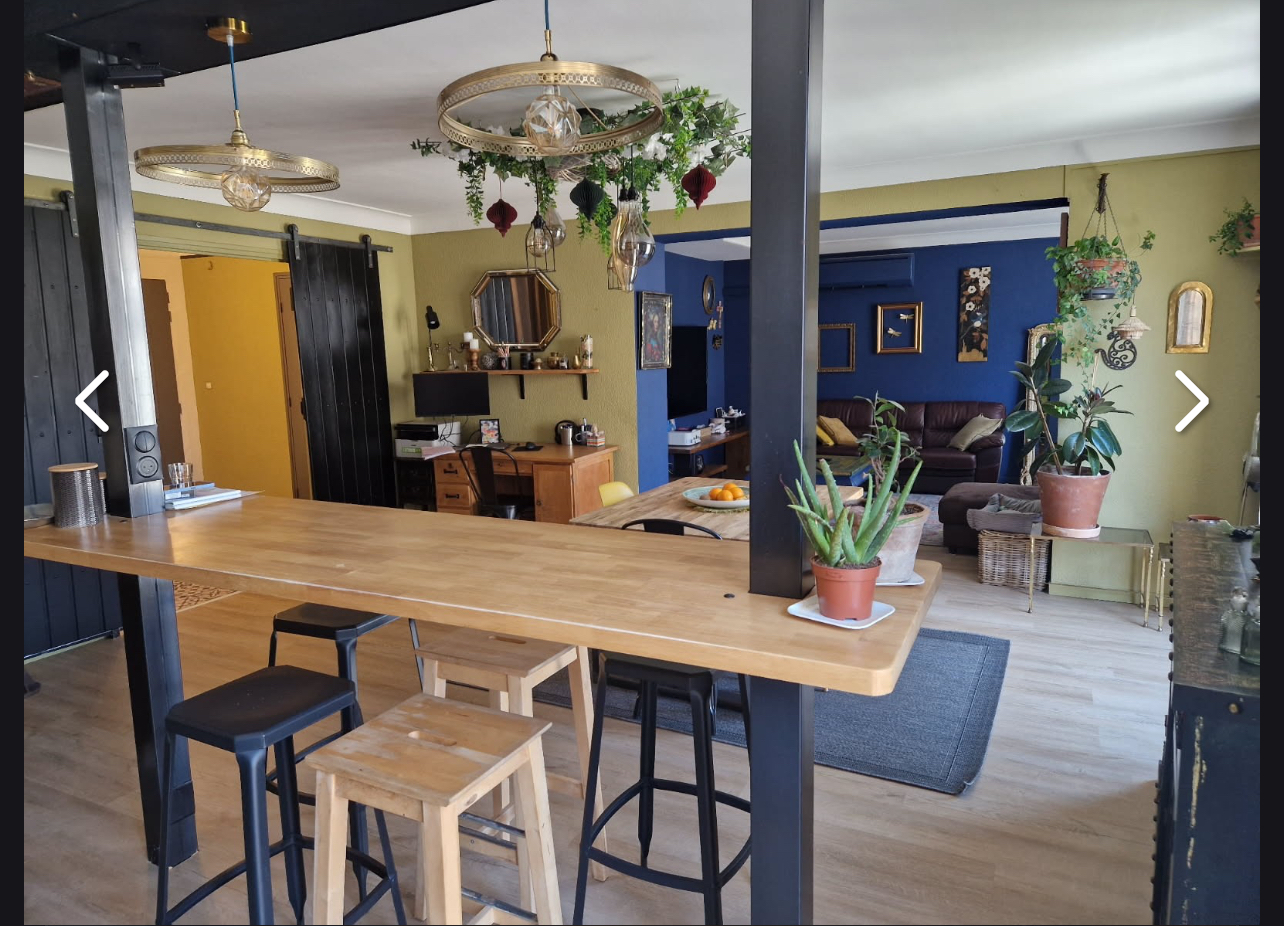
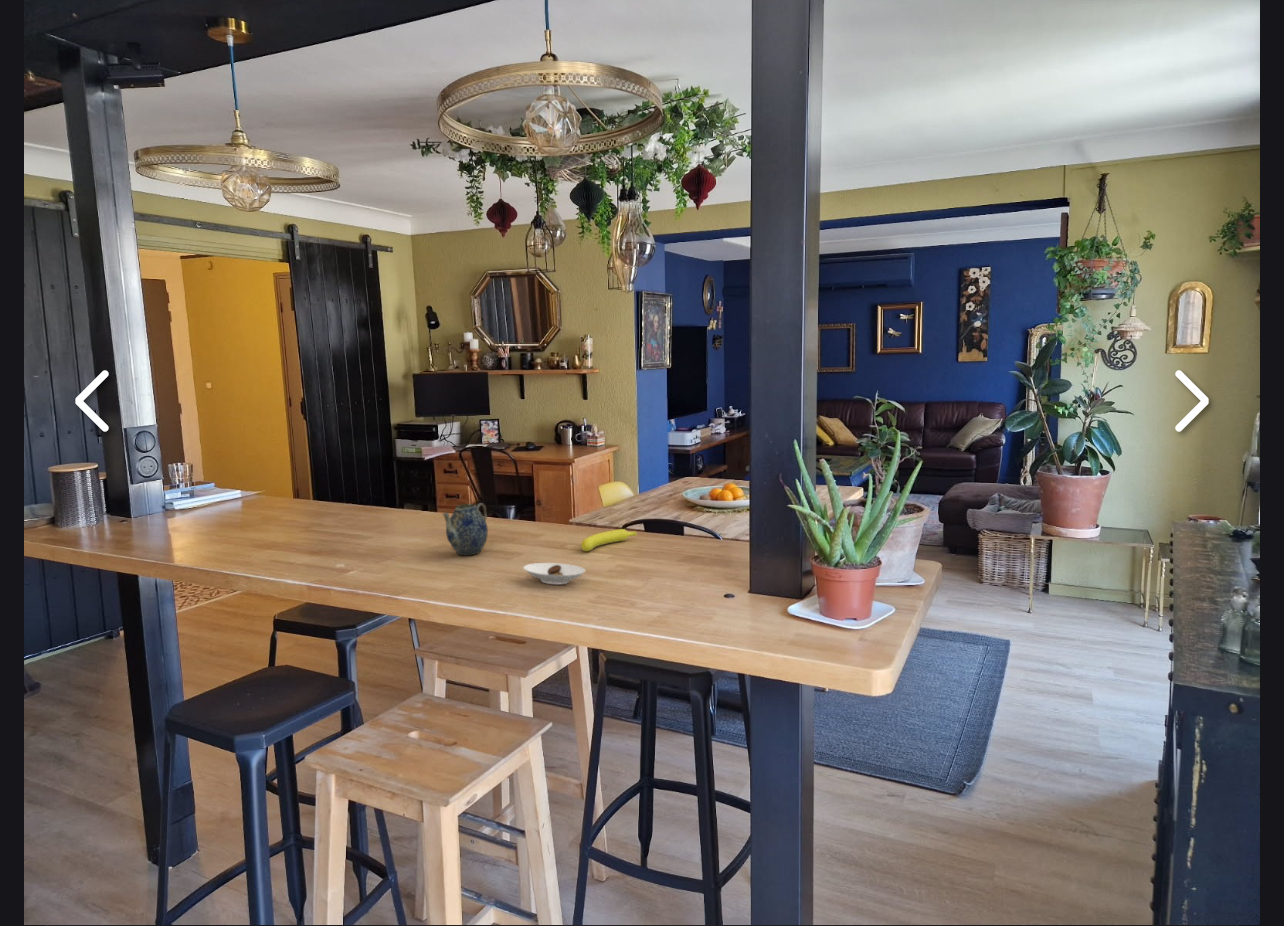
+ banana (606, 539)
+ teapot (466, 527)
+ saucer (554, 573)
